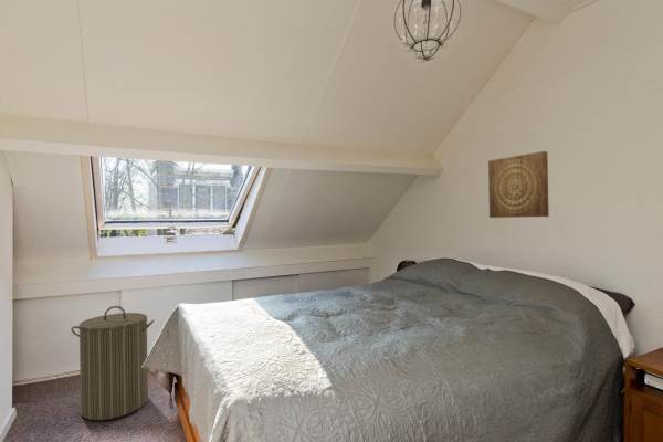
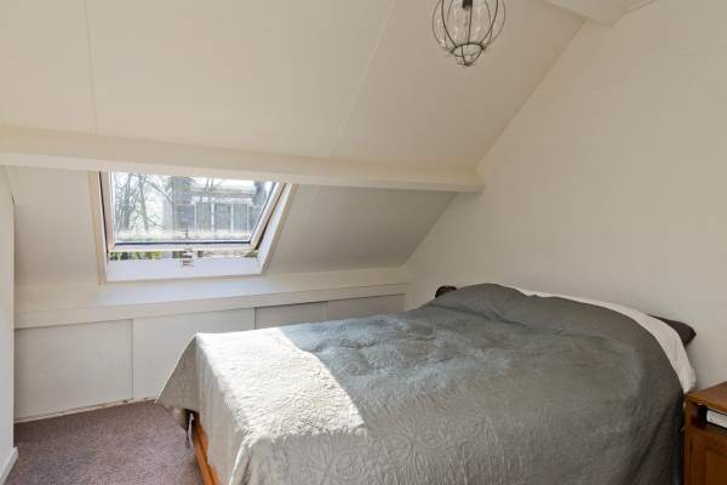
- laundry hamper (114, 356)
- wall art (516, 187)
